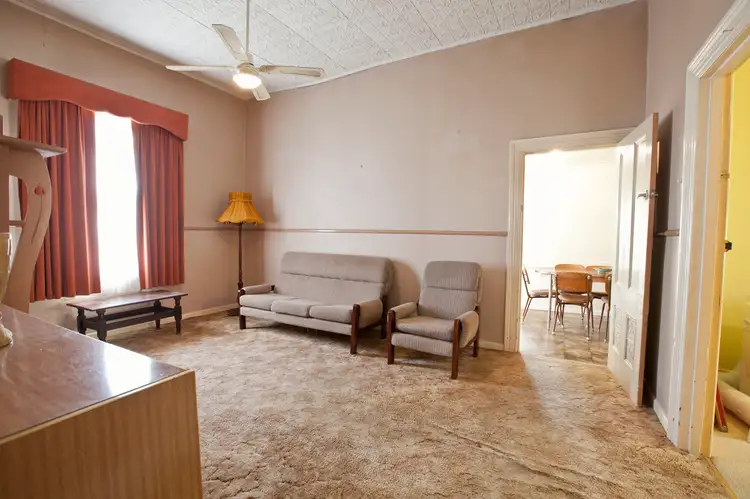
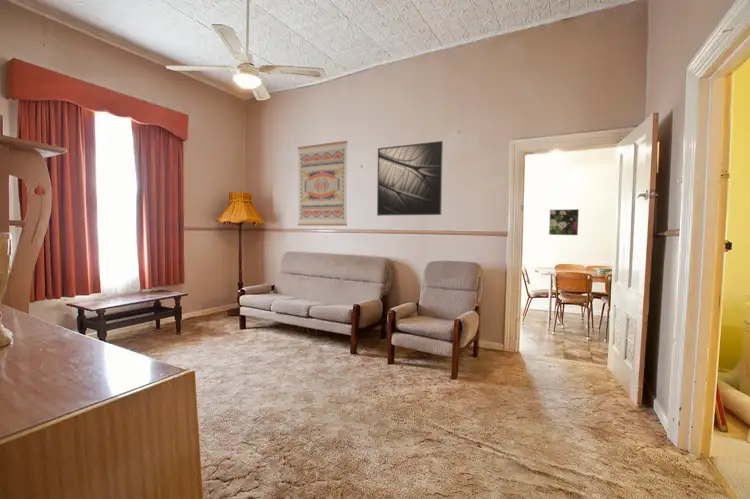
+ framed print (408, 180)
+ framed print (563, 222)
+ wall art (321, 185)
